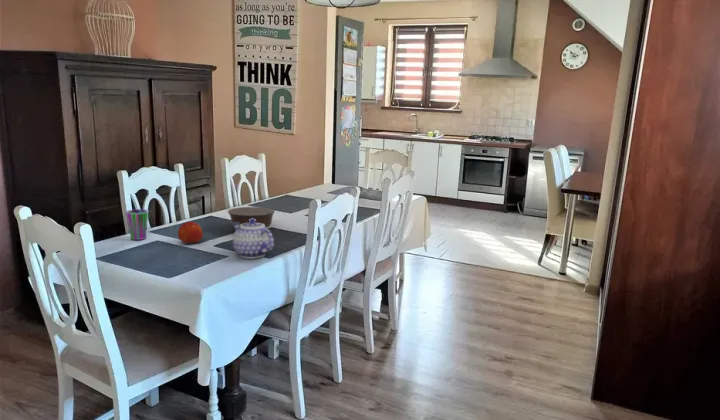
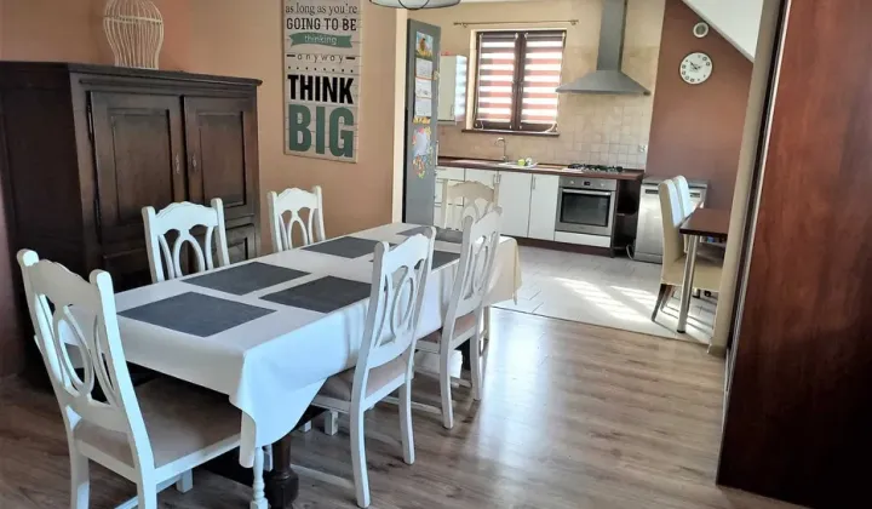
- teapot (252, 237)
- fruit (190, 232)
- bowl (250, 218)
- cup (137, 224)
